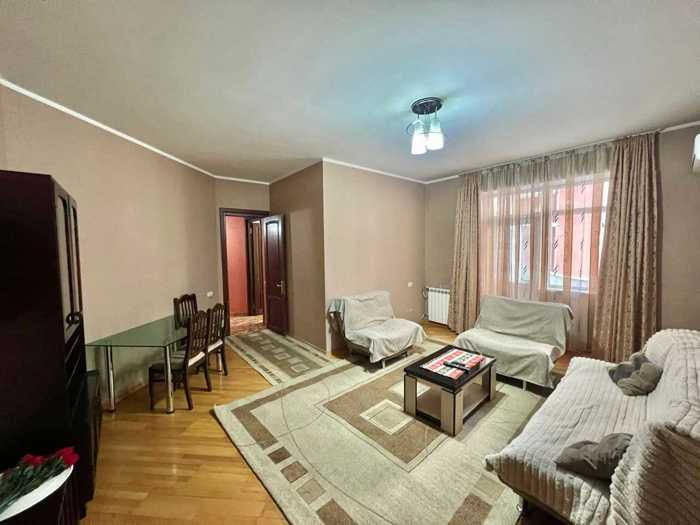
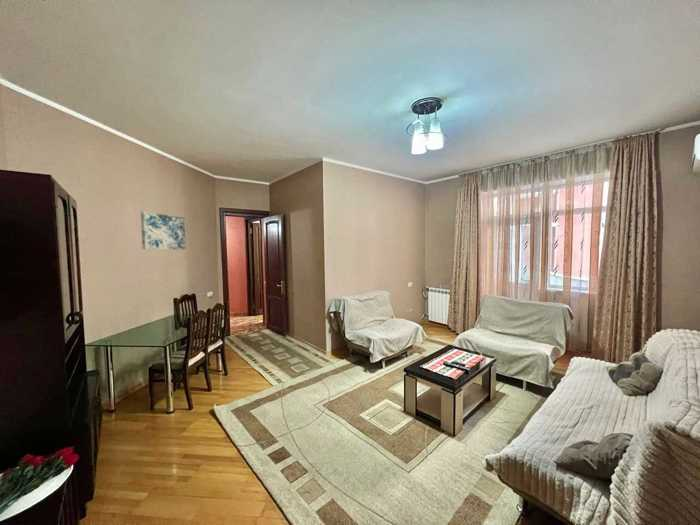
+ wall art (165, 232)
